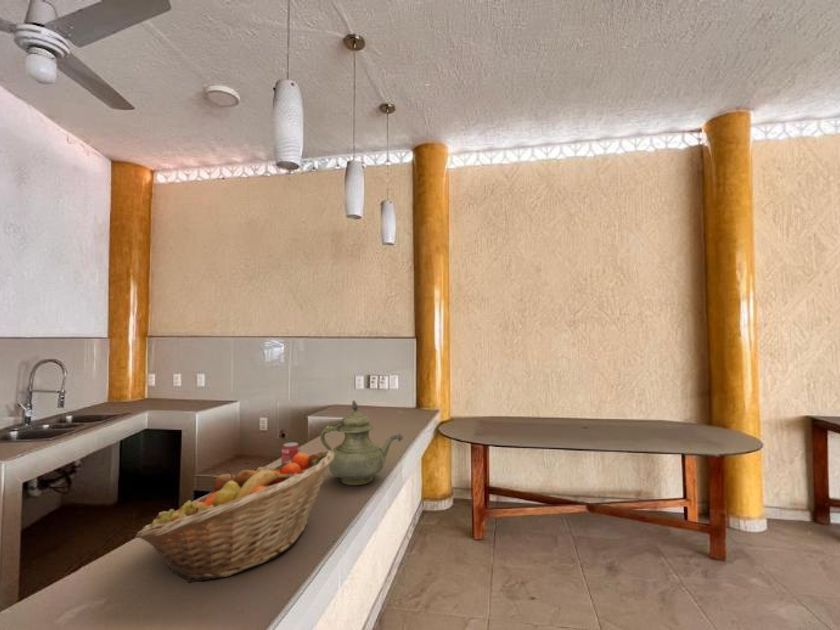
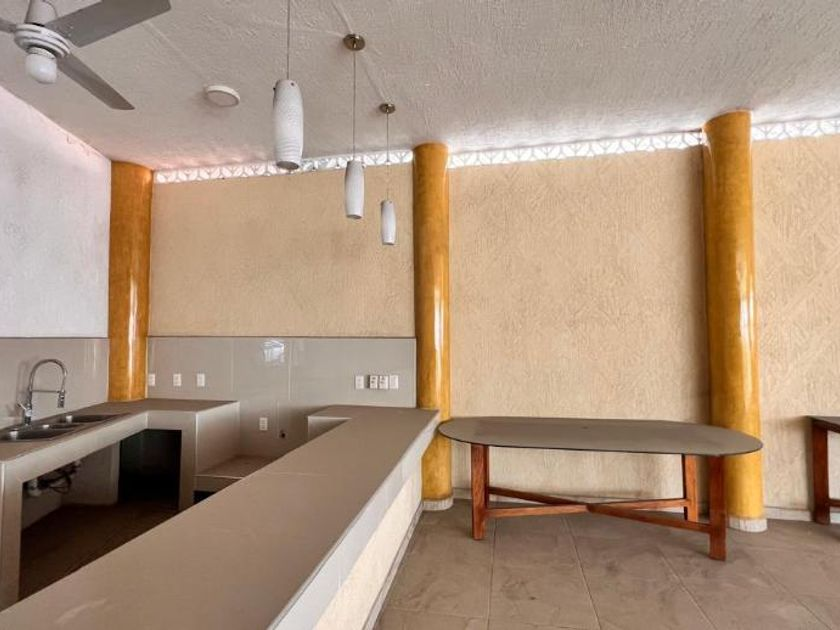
- fruit basket (250, 502)
- teapot (361, 439)
- beverage can (290, 460)
